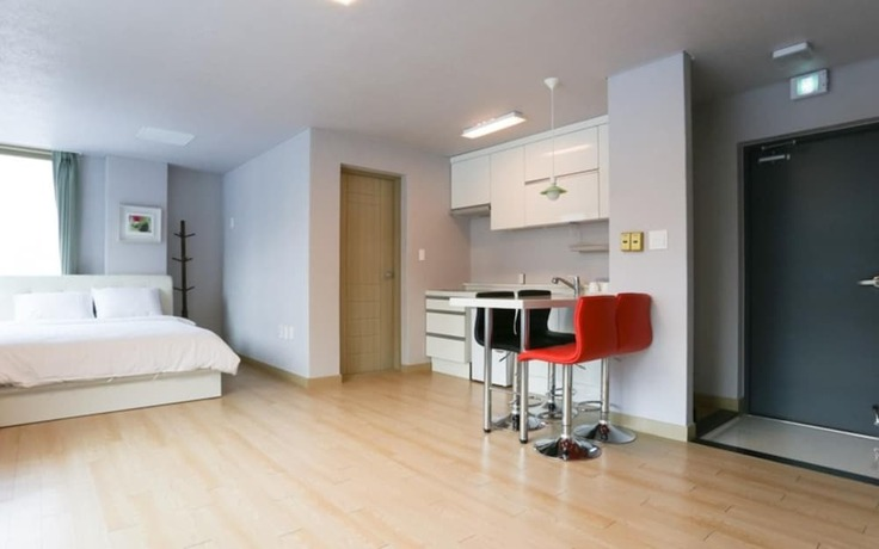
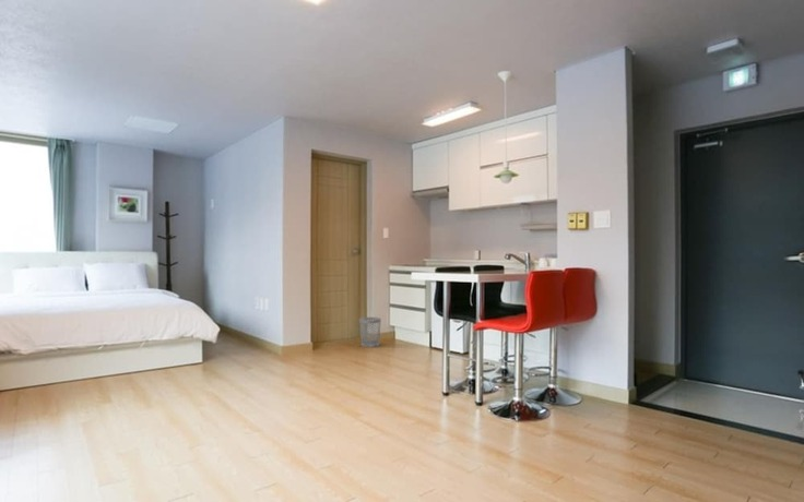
+ wastebasket (369, 332)
